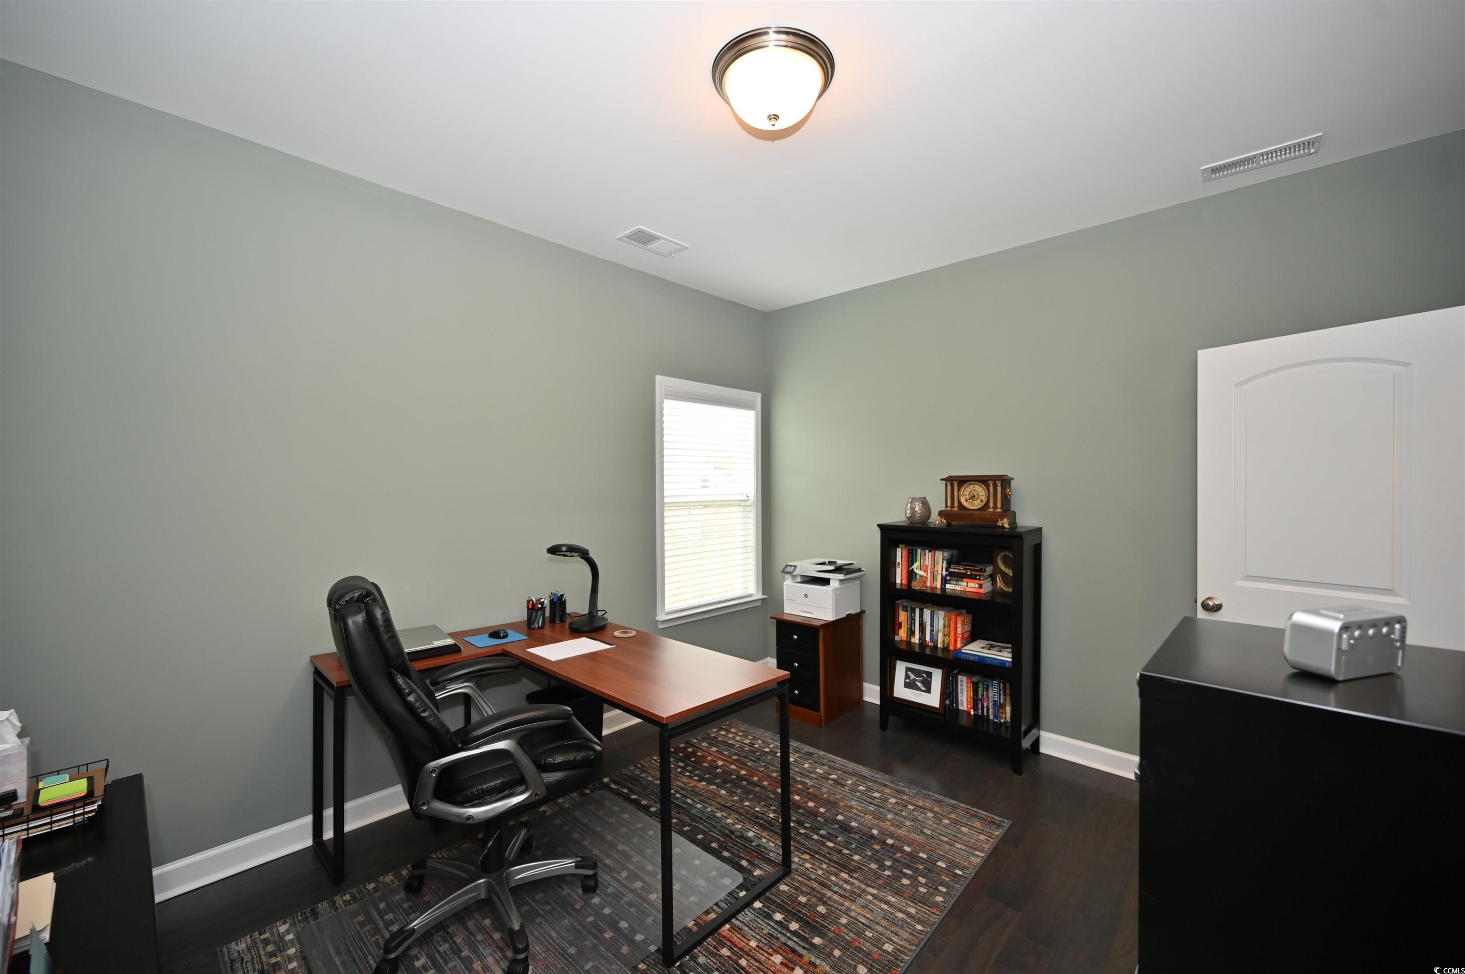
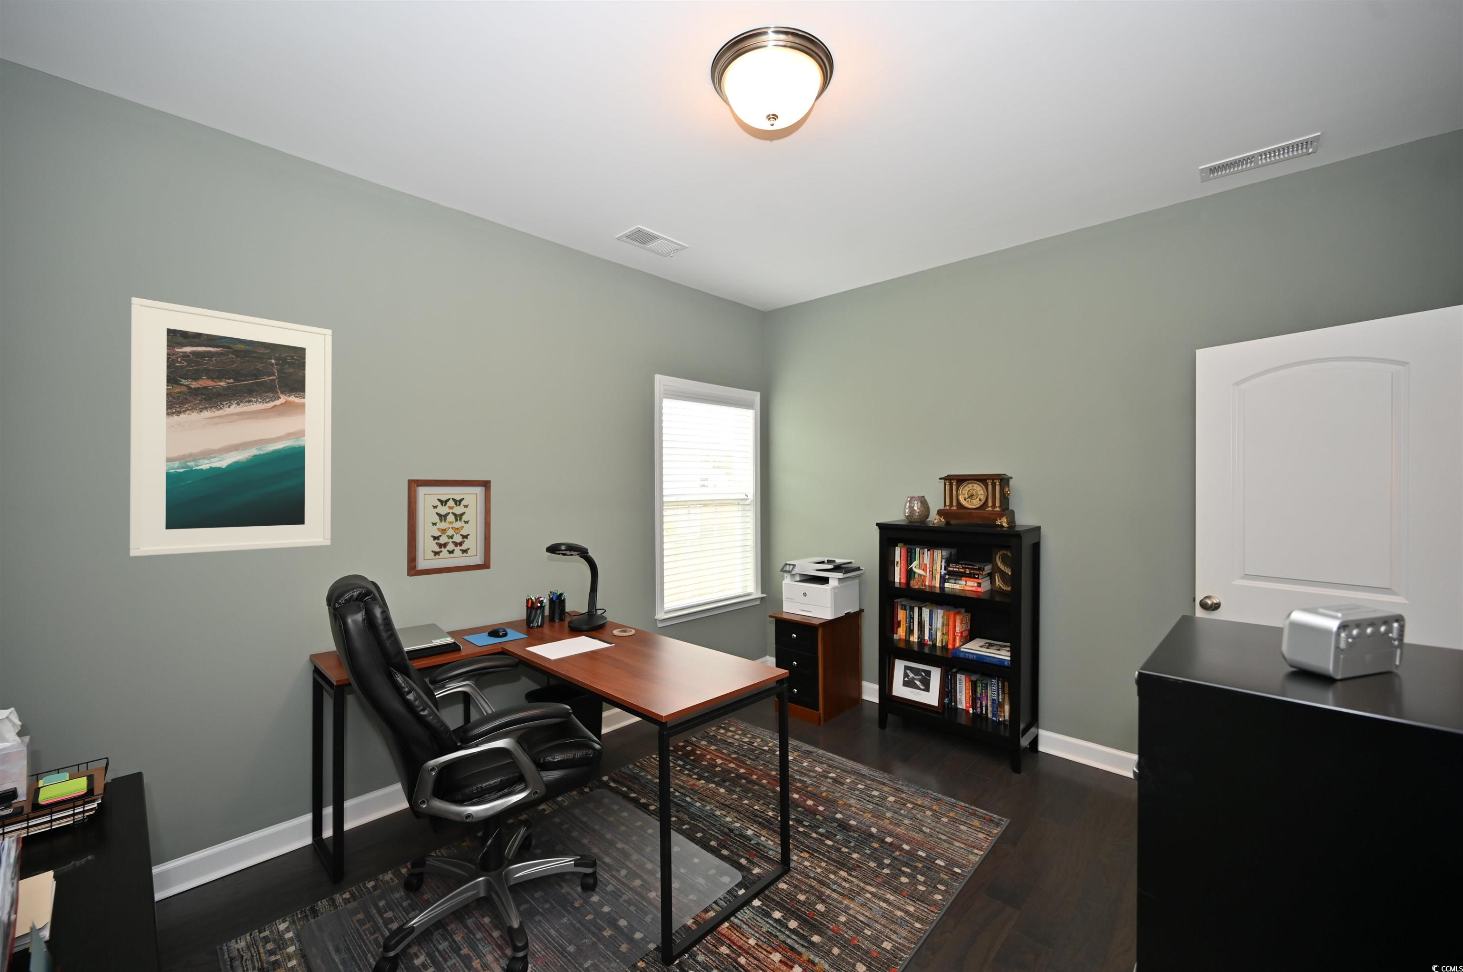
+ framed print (240, 433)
+ wall art (450, 526)
